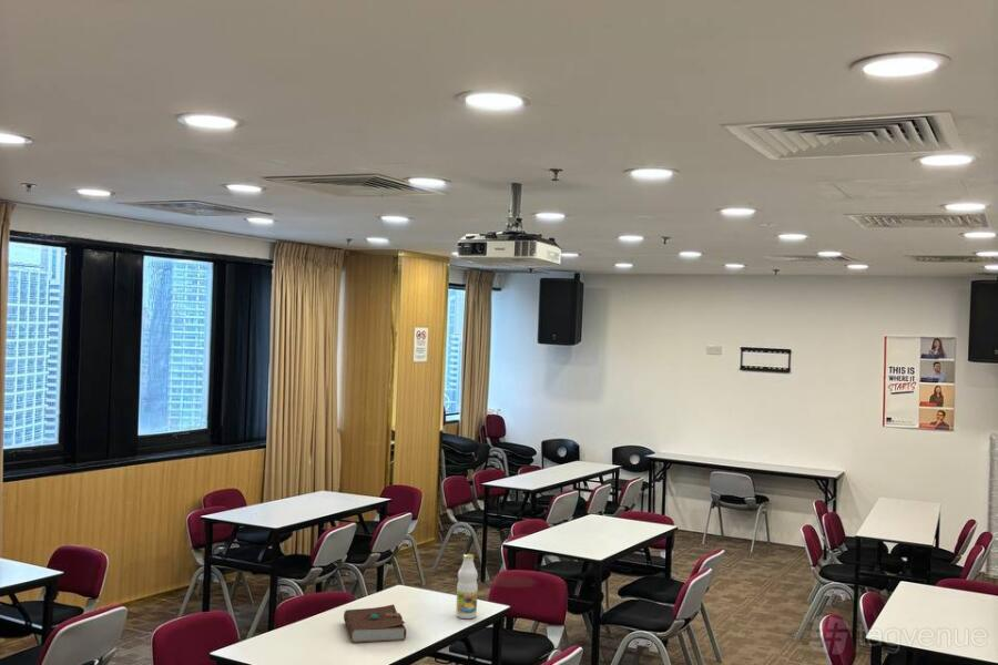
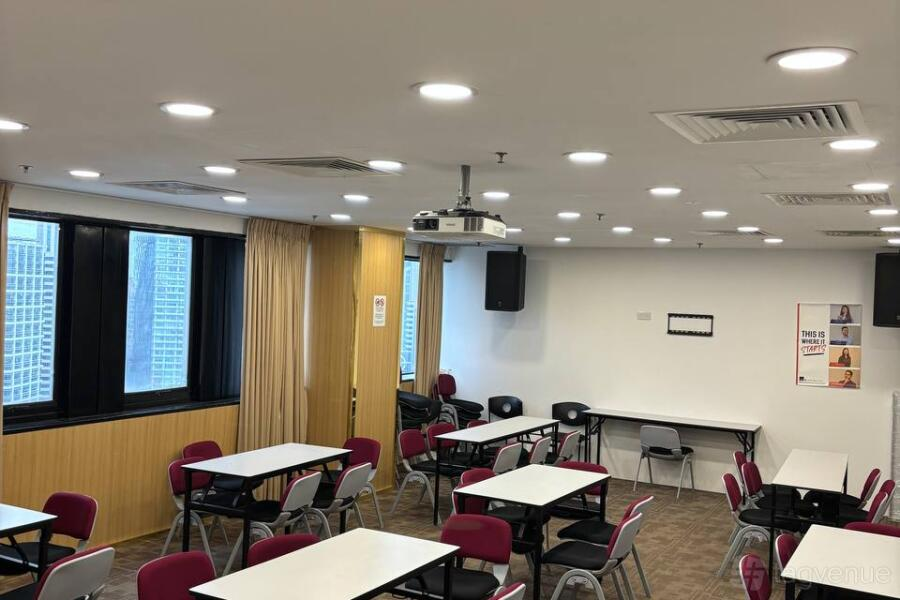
- bottle (467, 585)
- book (374, 622)
